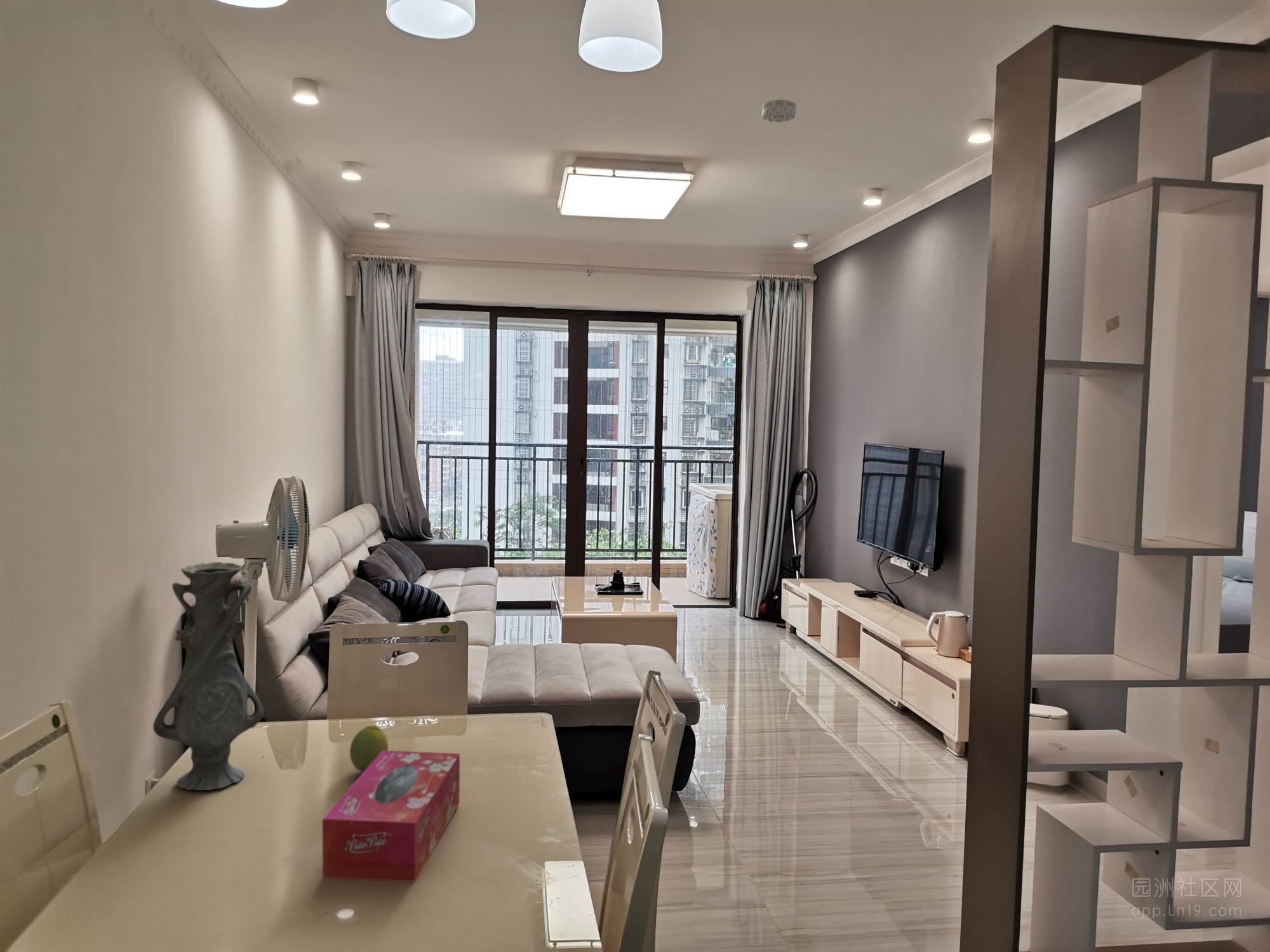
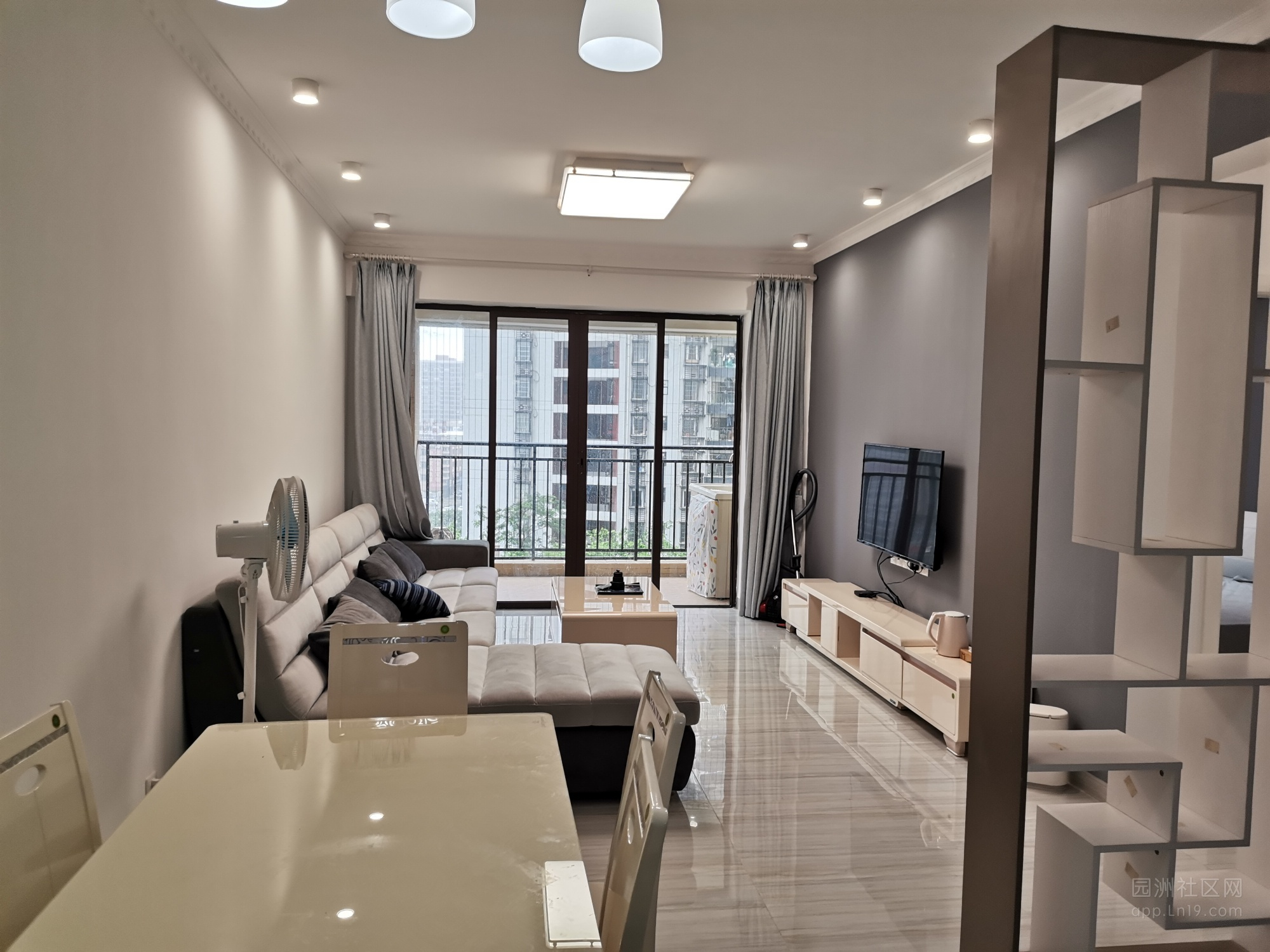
- smoke detector (779, 110)
- vase (210, 674)
- tissue box (397, 810)
- fruit (369, 748)
